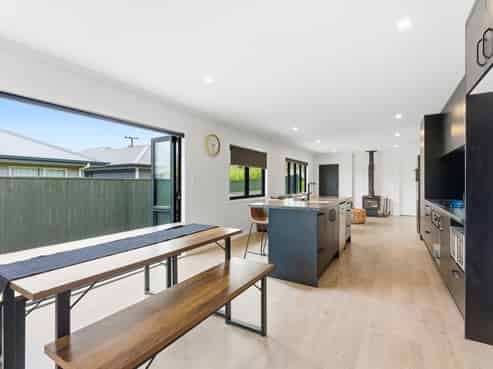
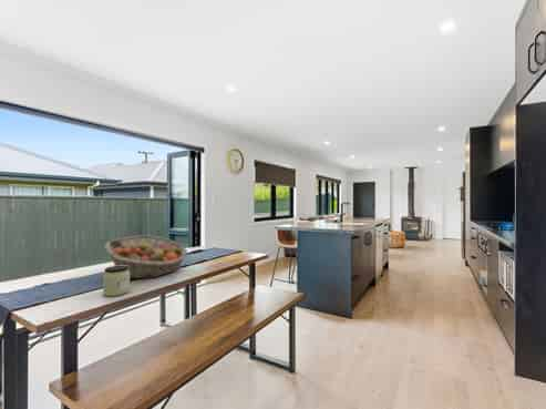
+ fruit basket (148, 254)
+ jar (116, 279)
